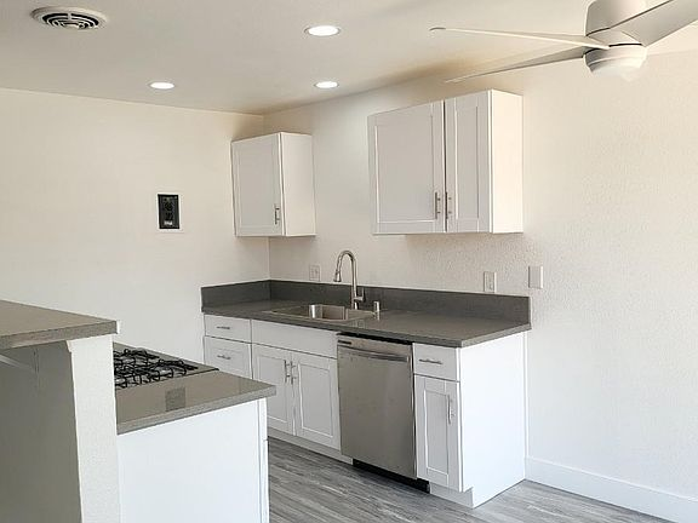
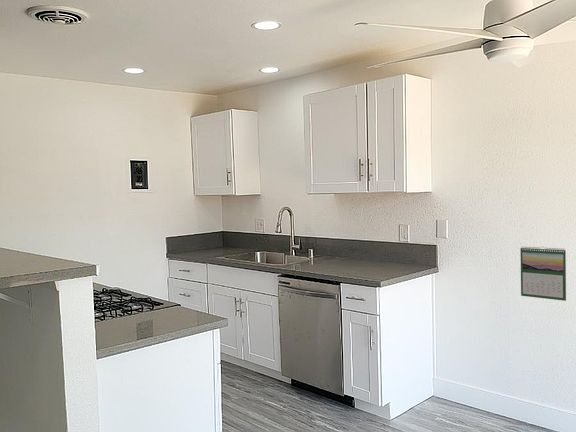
+ calendar (542, 272)
